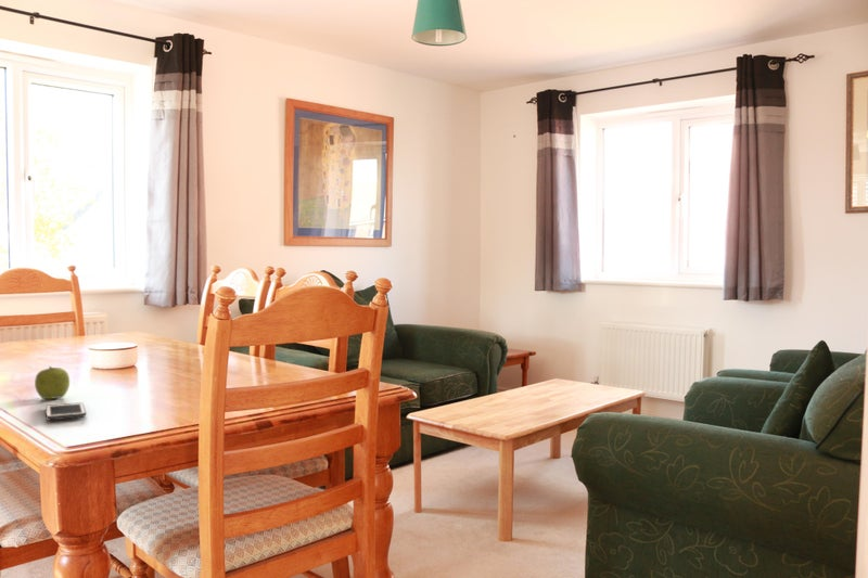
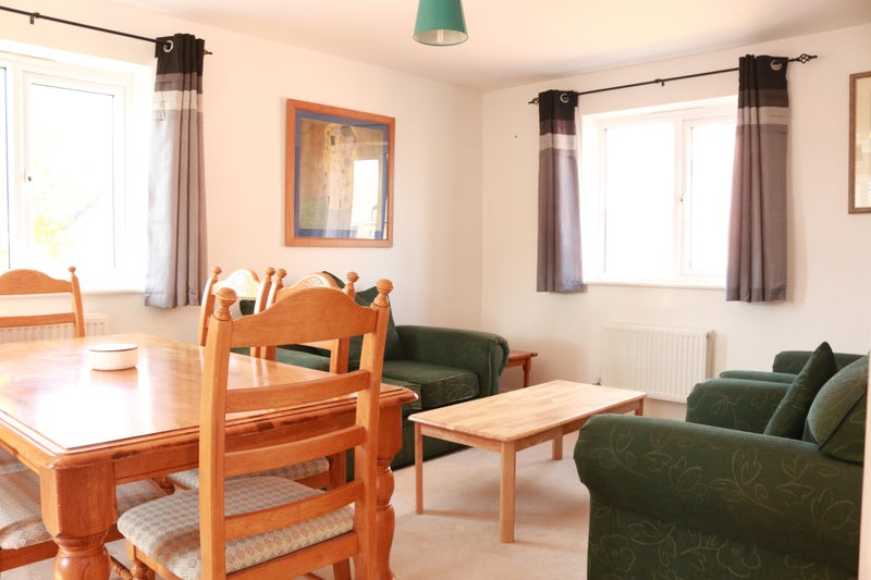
- fruit (52, 382)
- cell phone (65, 411)
